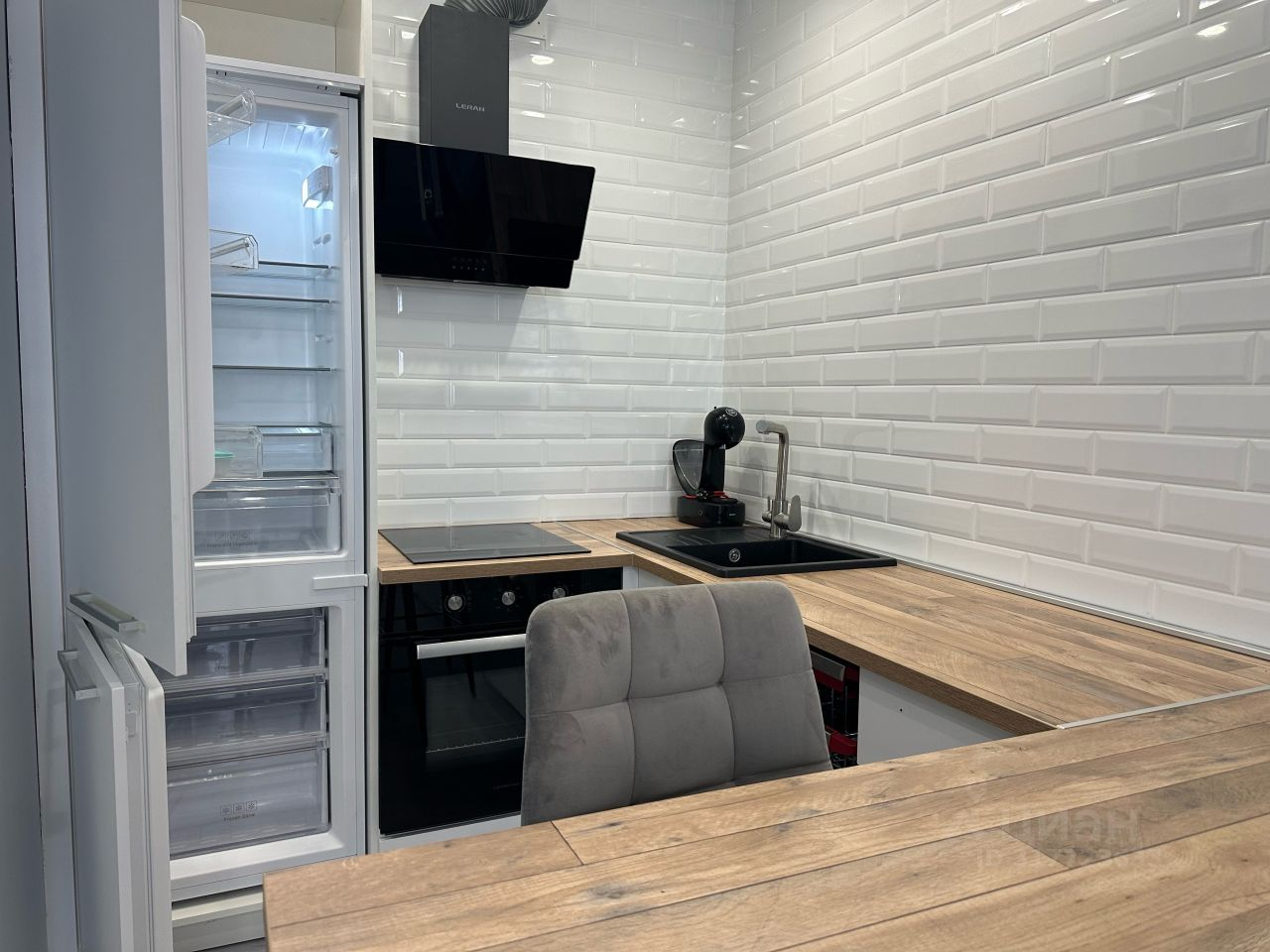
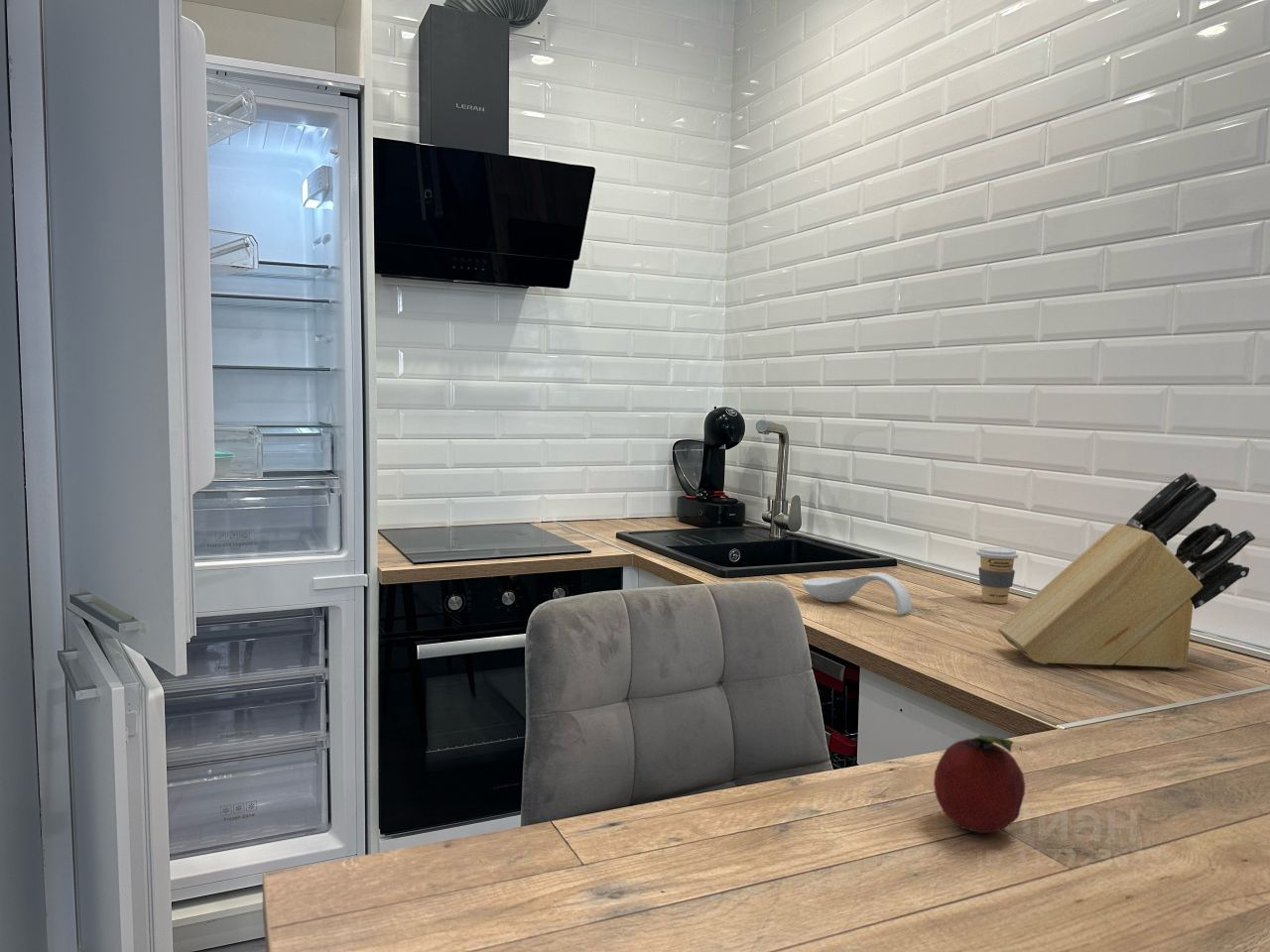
+ knife block (1123, 565)
+ coffee cup (995, 575)
+ spoon rest (855, 586)
+ fruit (980, 777)
